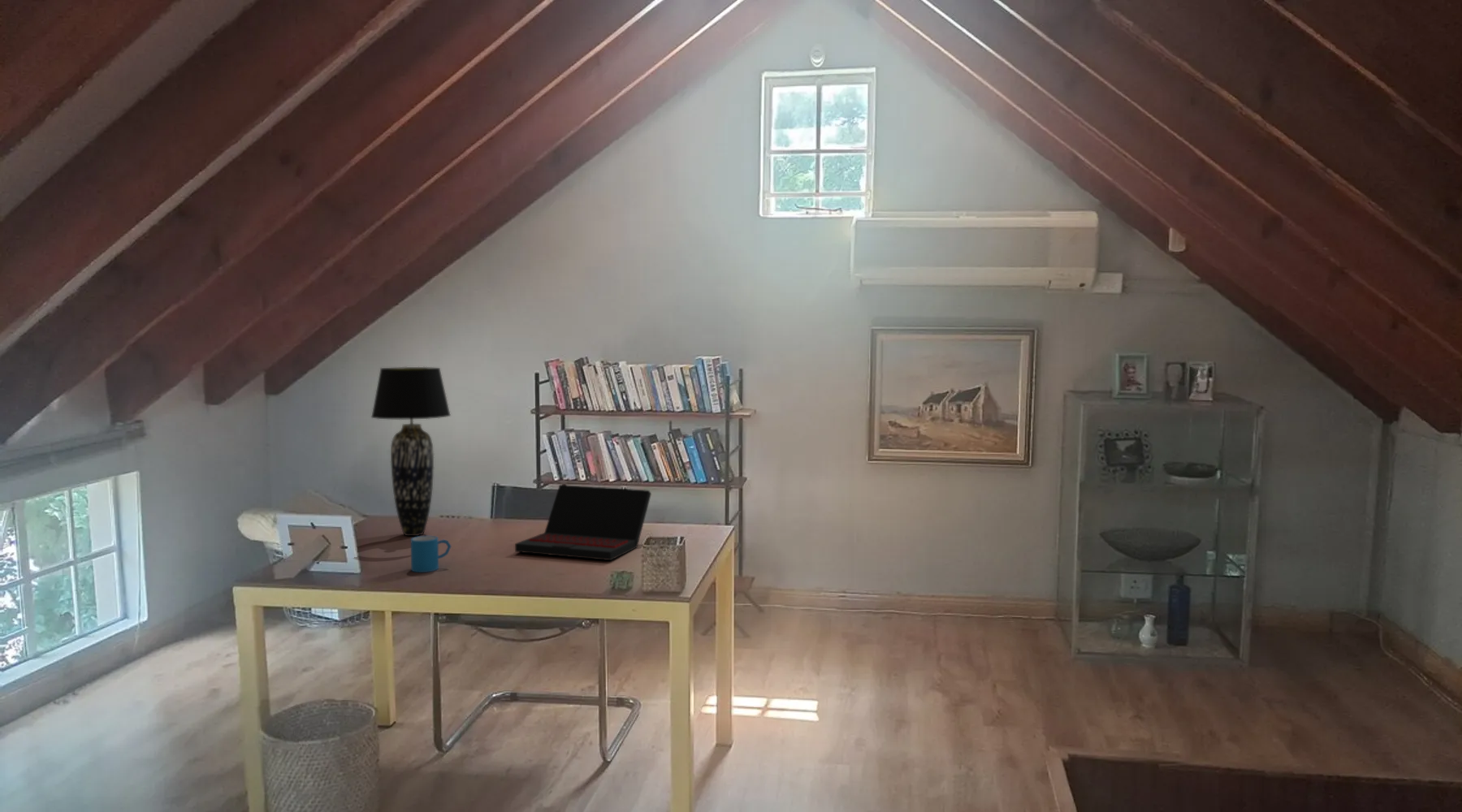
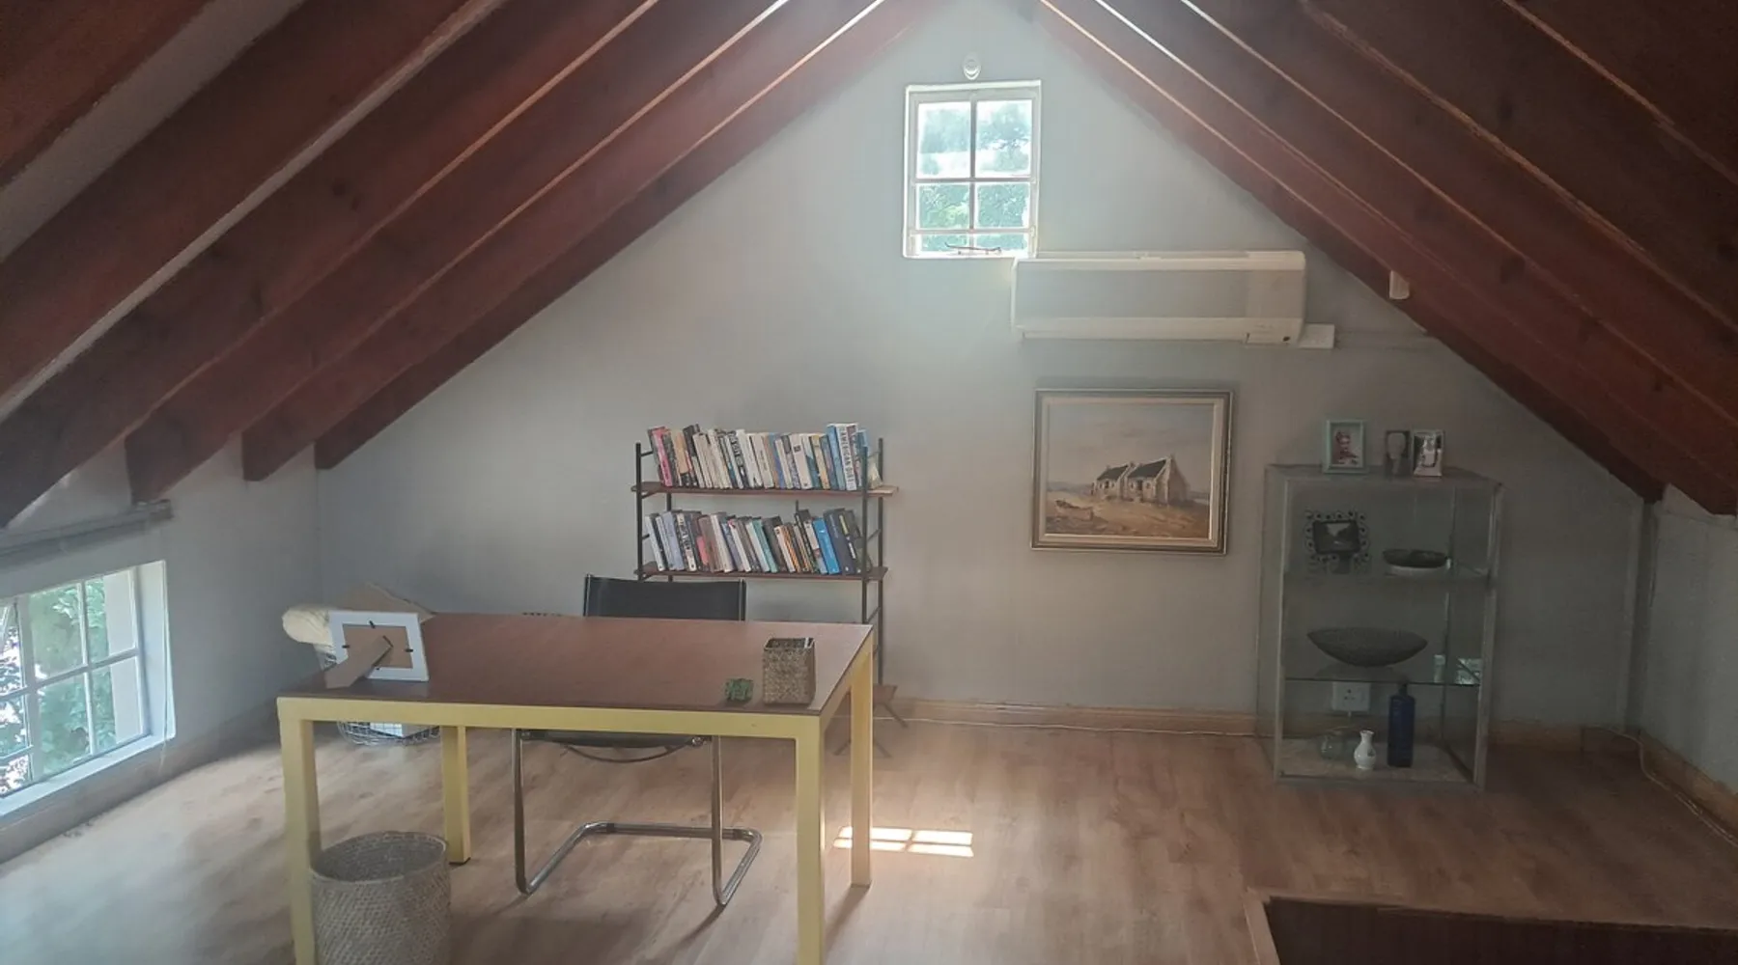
- table lamp (412, 451)
- laptop (585, 520)
- mug (431, 553)
